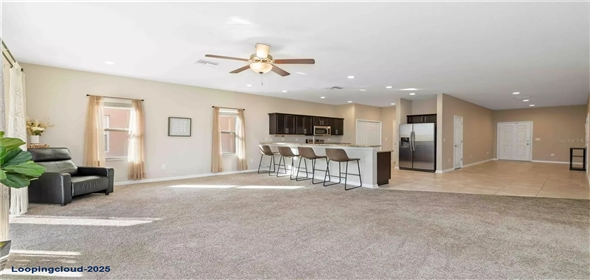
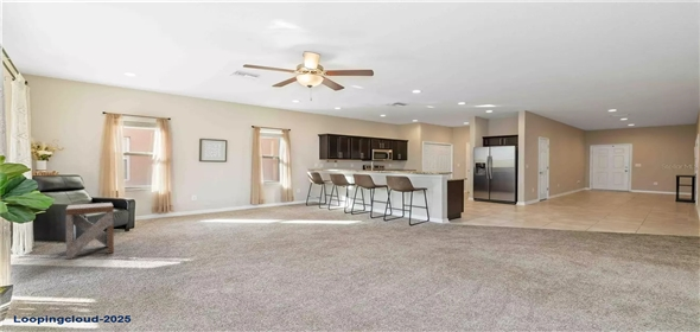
+ side table (90, 228)
